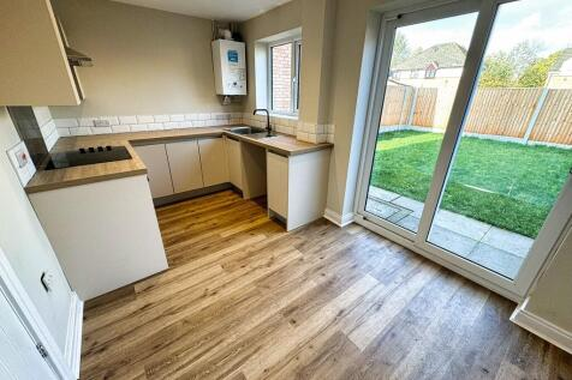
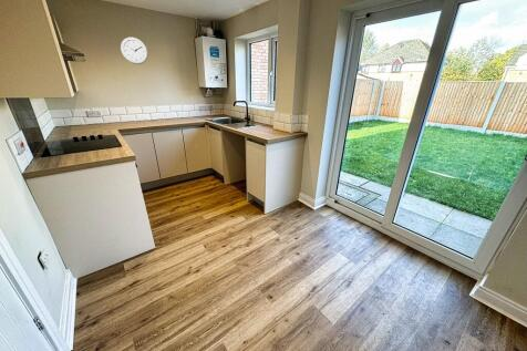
+ wall clock (134, 51)
